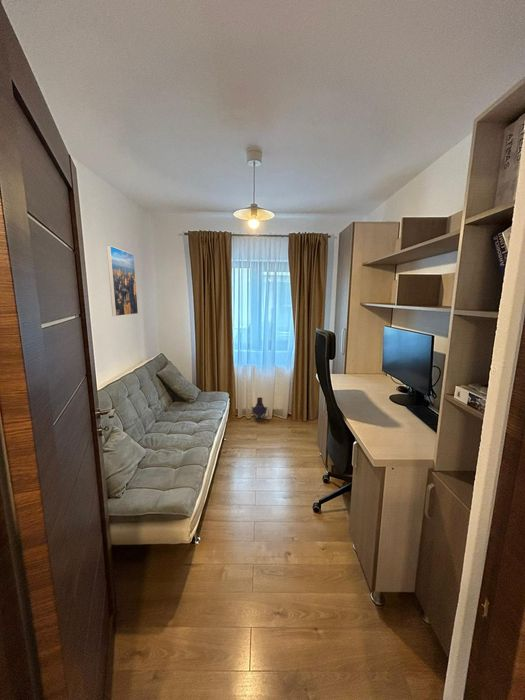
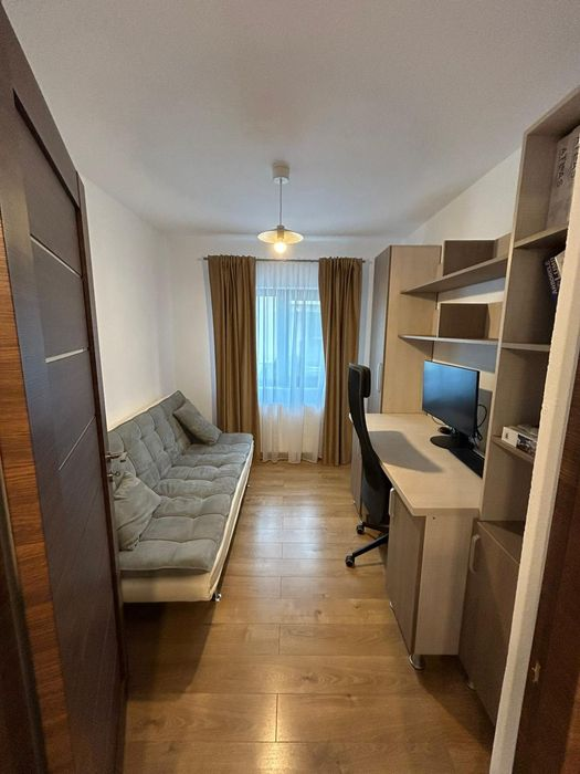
- vase (259, 409)
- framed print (124, 283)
